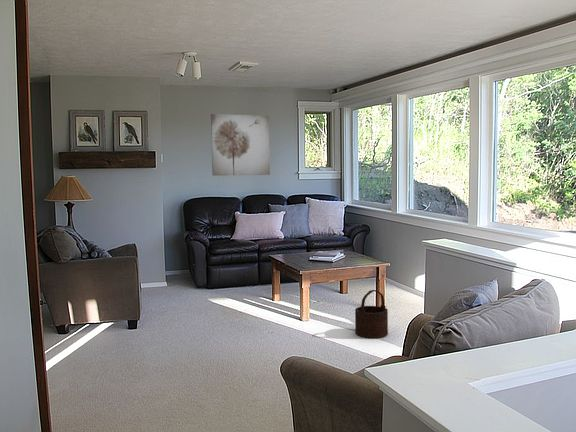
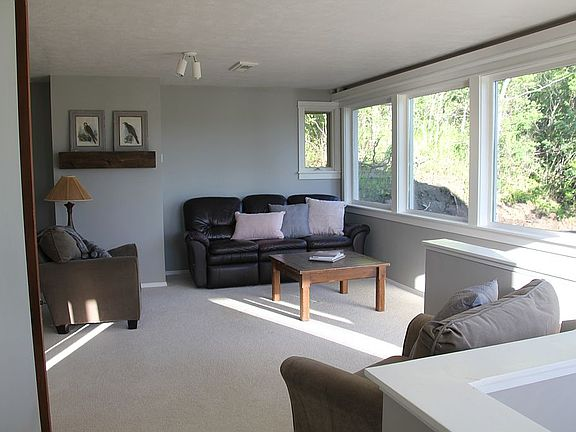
- wall art (241, 145)
- wooden bucket (371, 311)
